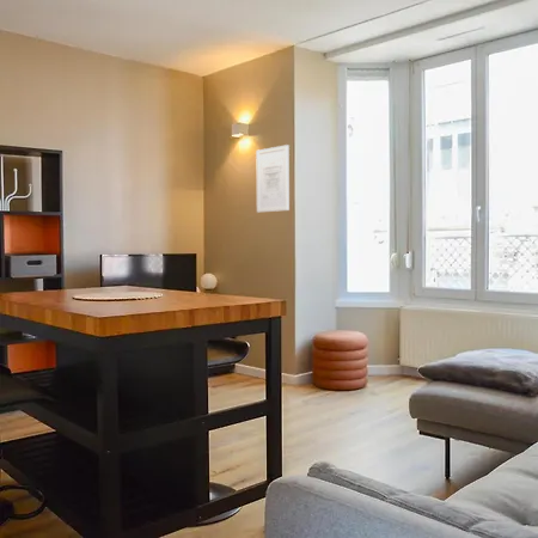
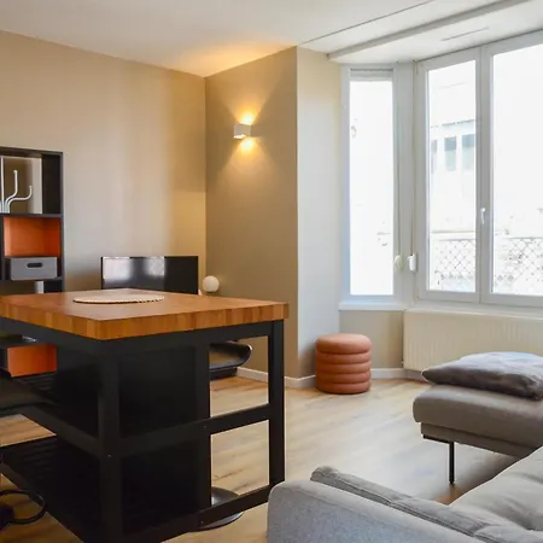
- wall art (271, 179)
